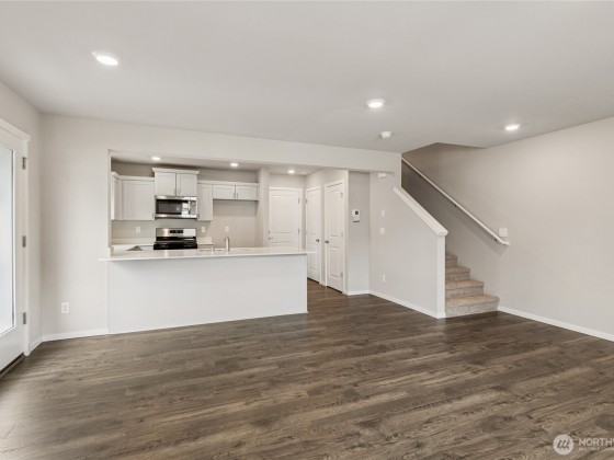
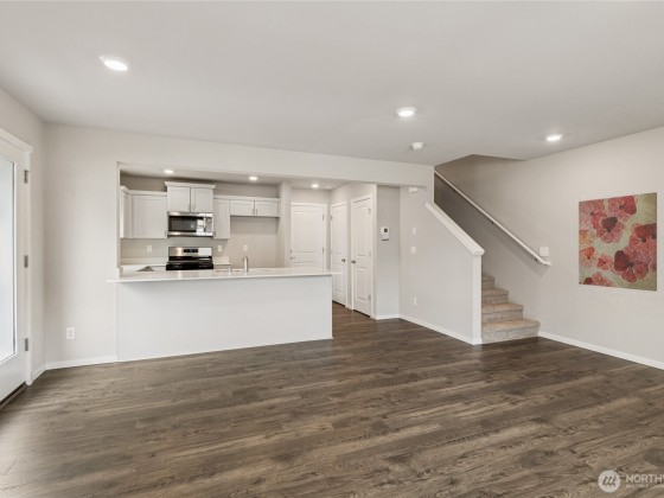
+ wall art (614, 242)
